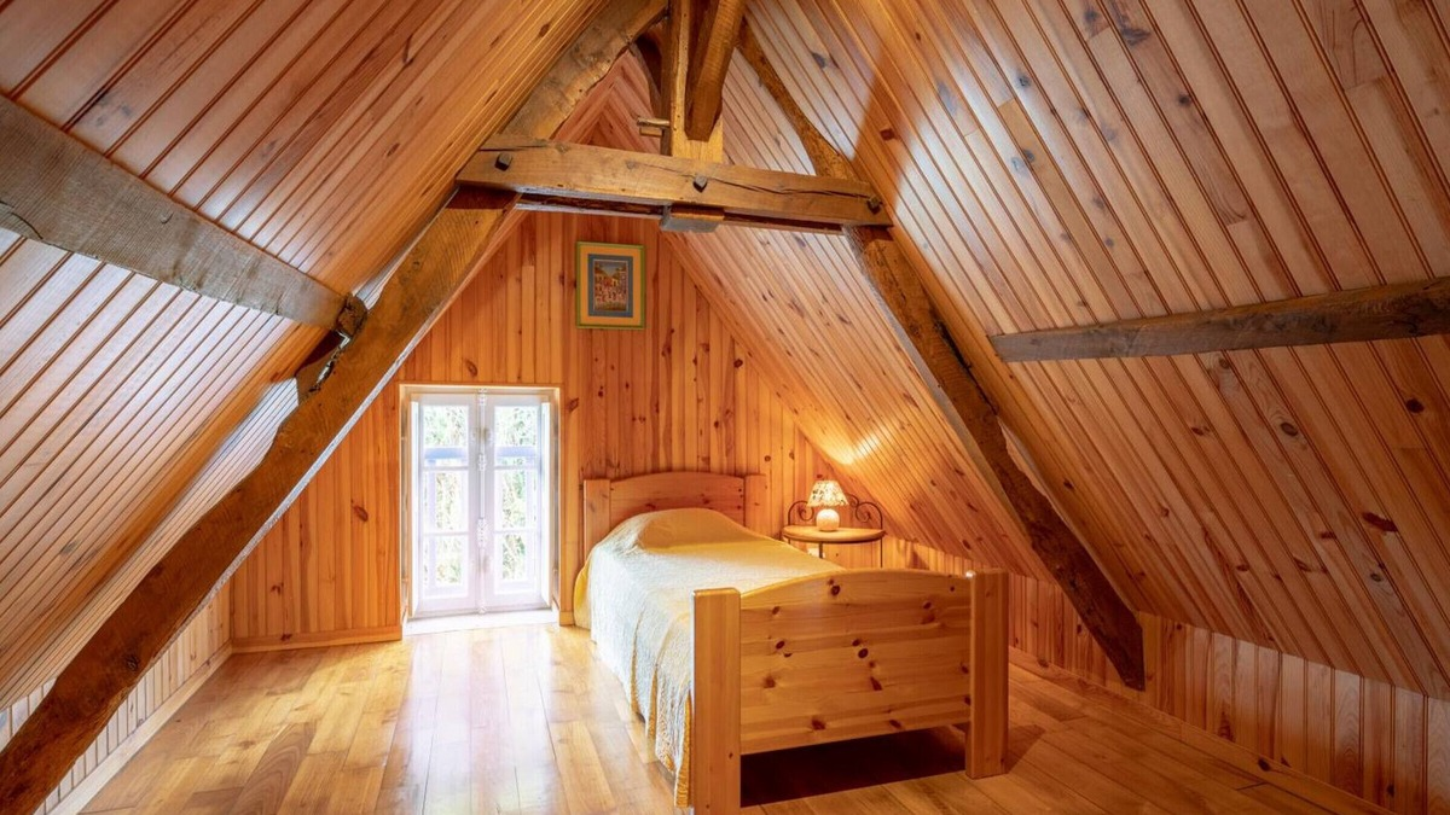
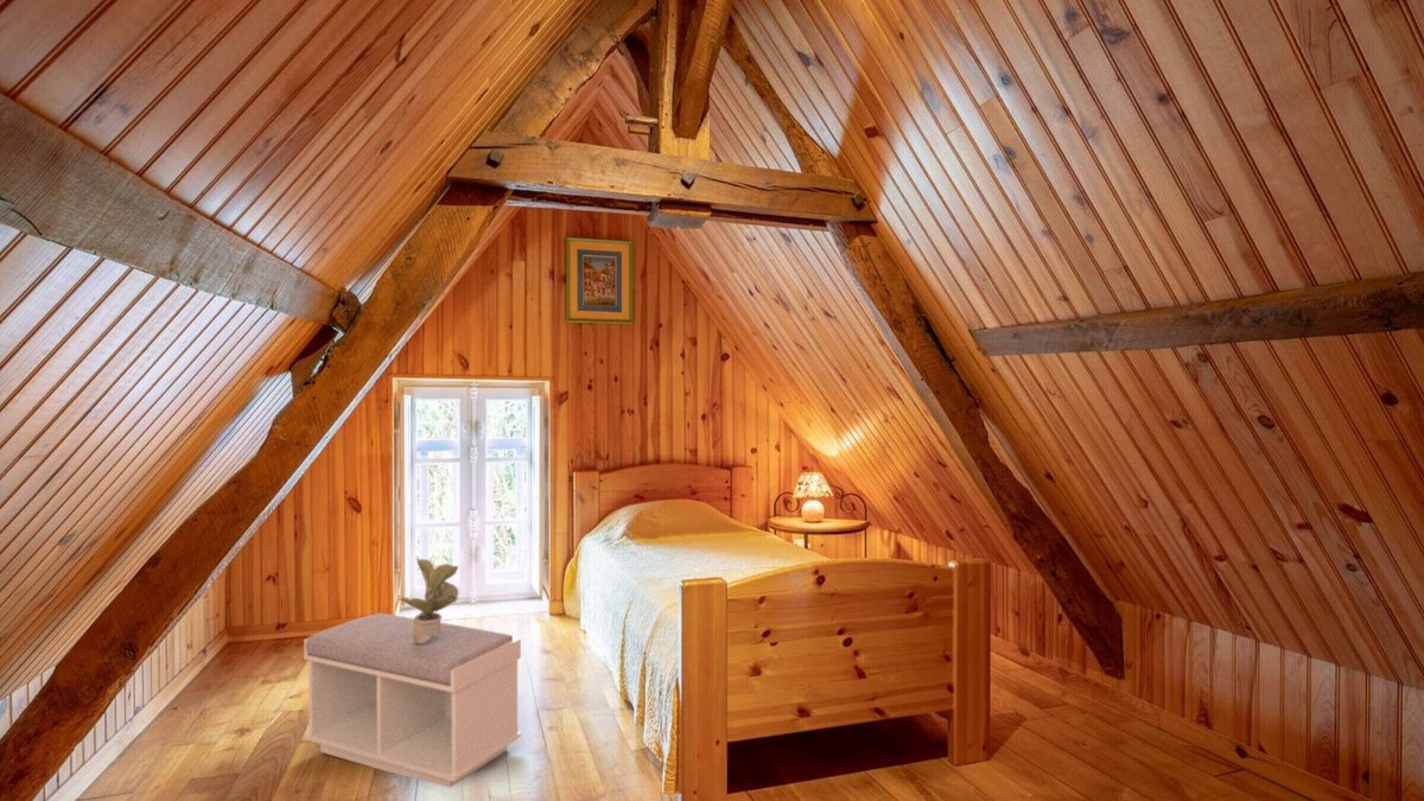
+ potted plant (434, 600)
+ bench (412, 692)
